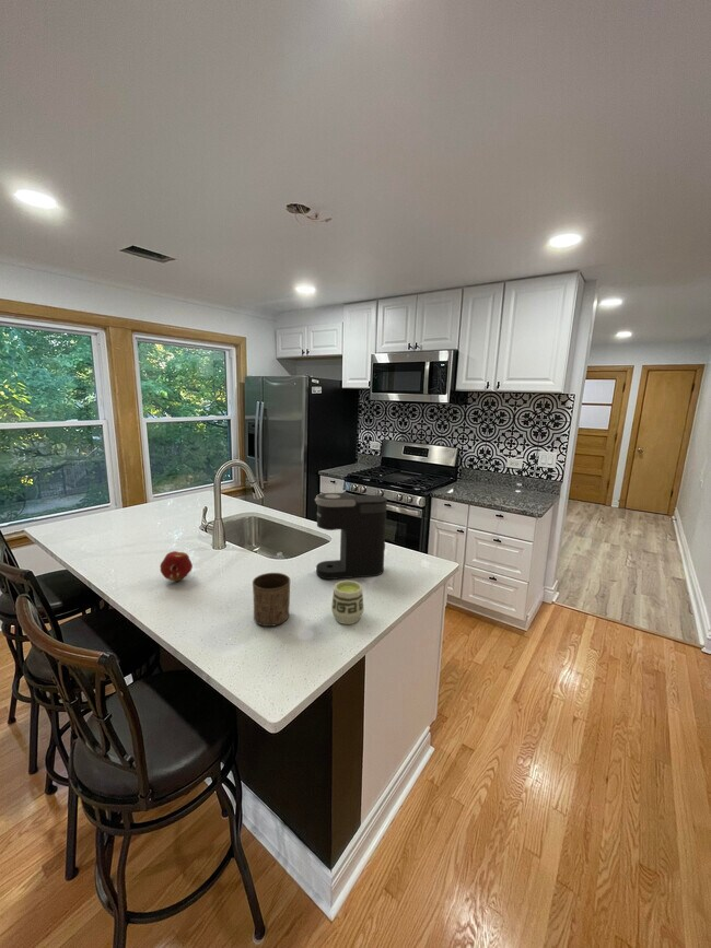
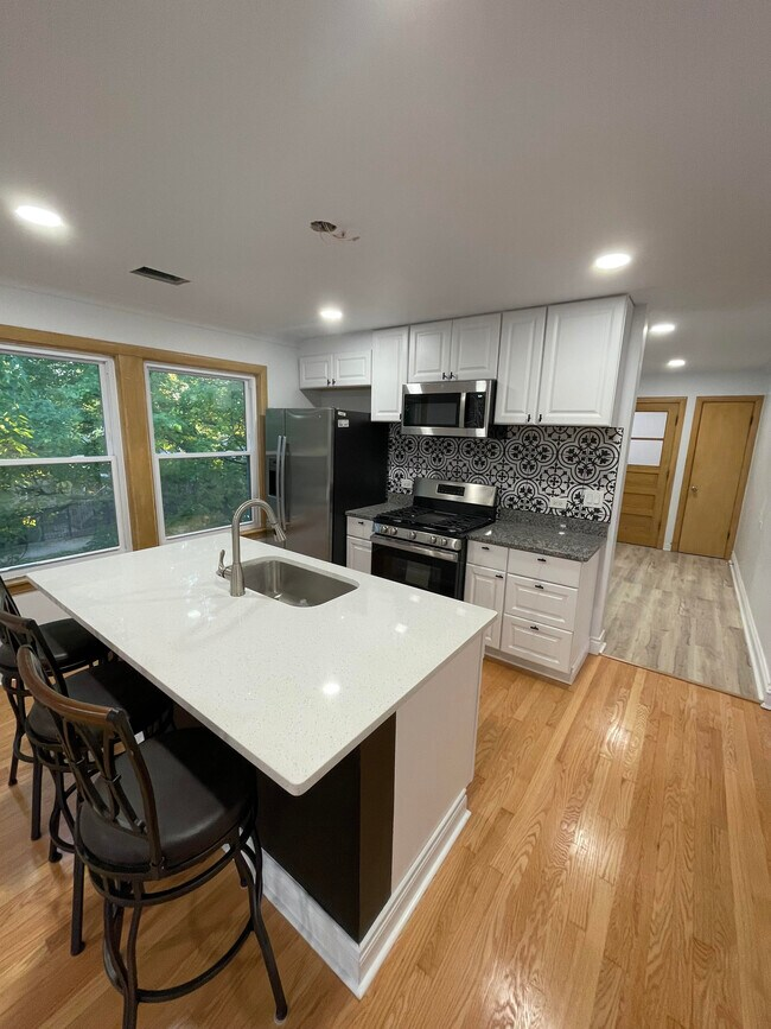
- coffee maker (350, 534)
- fruit (176, 564)
- cup (347, 601)
- cup (271, 599)
